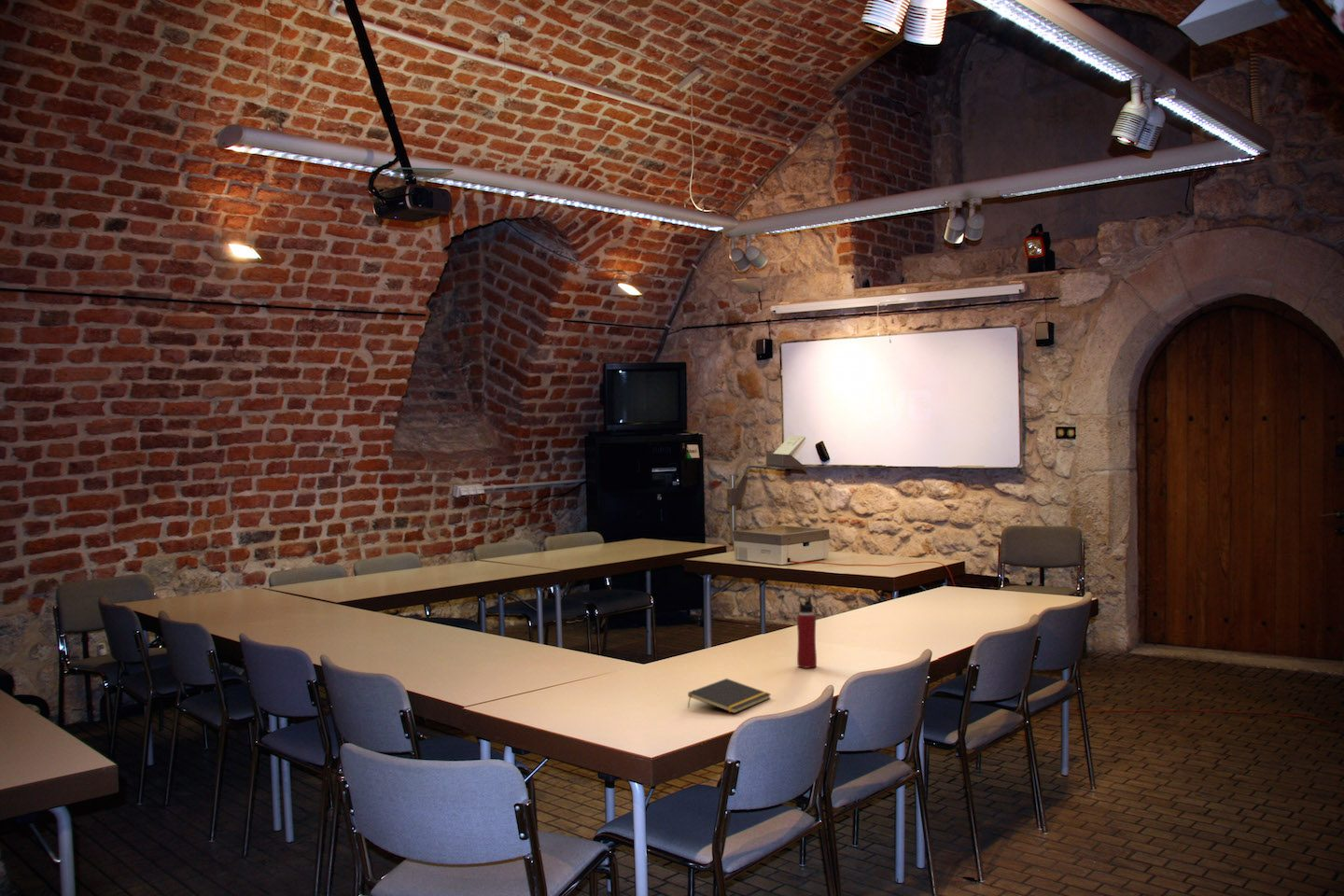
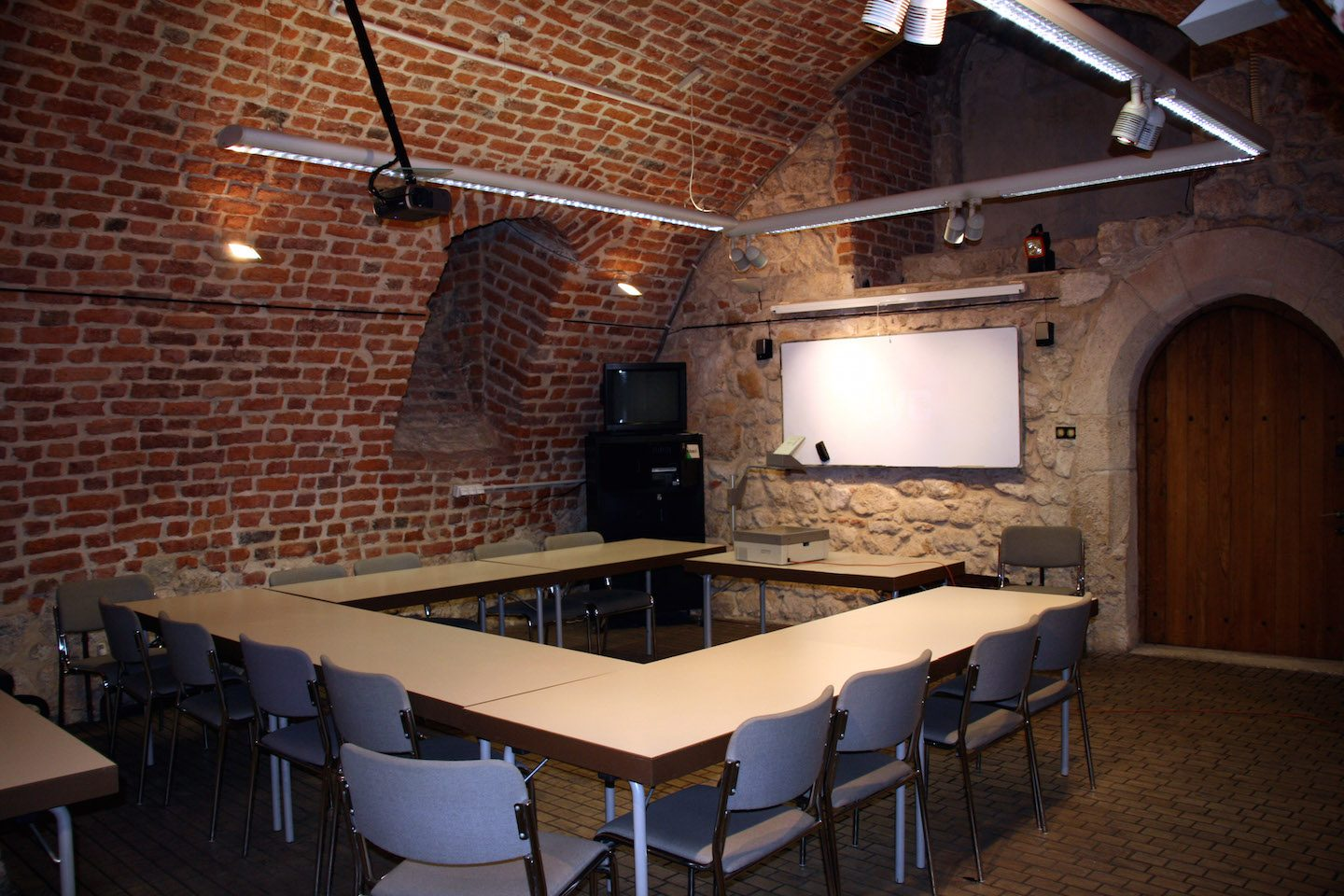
- notepad (730, 694)
- water bottle (805, 631)
